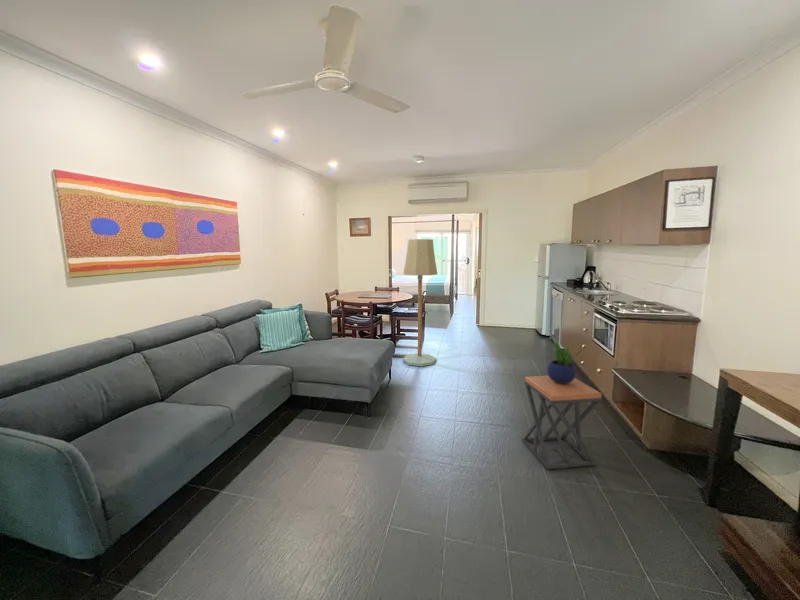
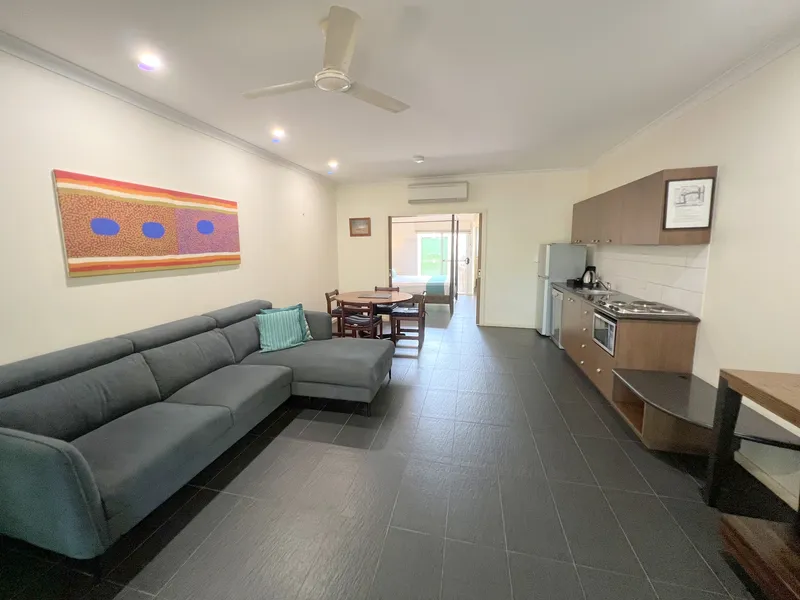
- stool (558, 418)
- potted plant (564, 360)
- floor lamp (419, 301)
